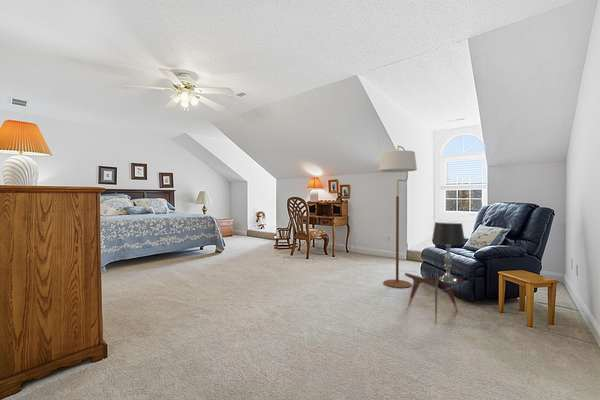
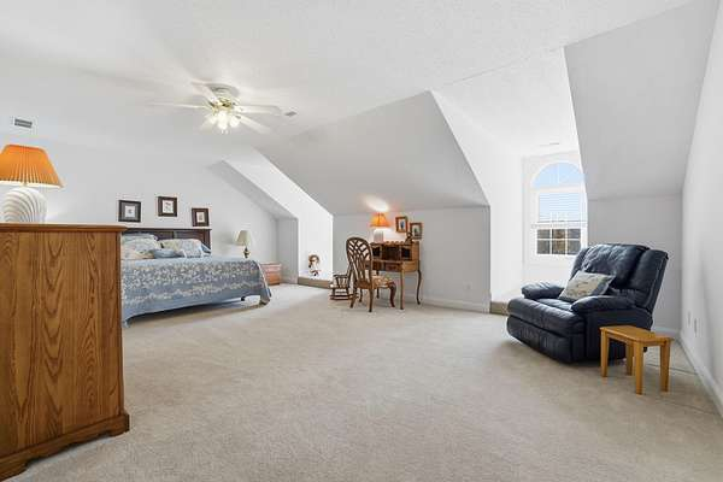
- floor lamp (398, 214)
- side table (436, 295)
- table lamp (448, 251)
